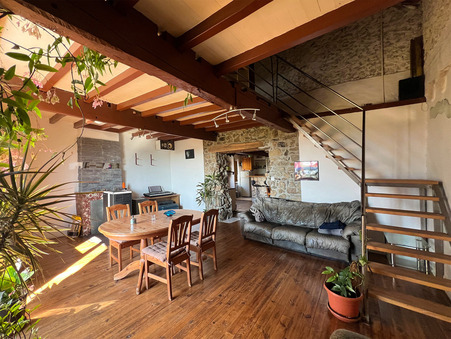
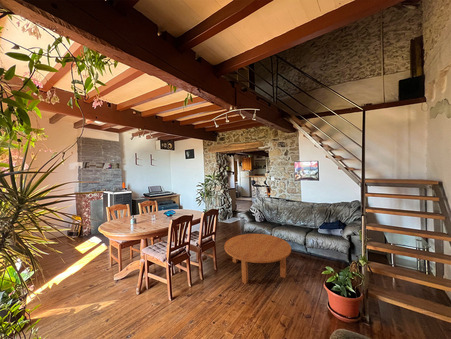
+ coffee table (257, 256)
